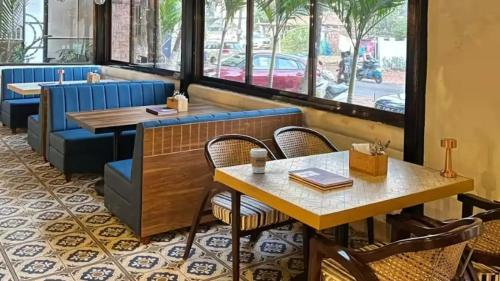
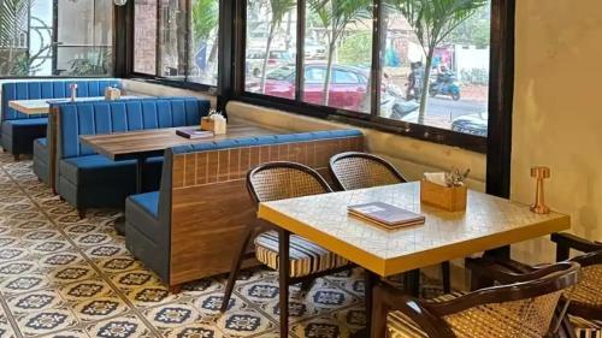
- coffee cup (258, 160)
